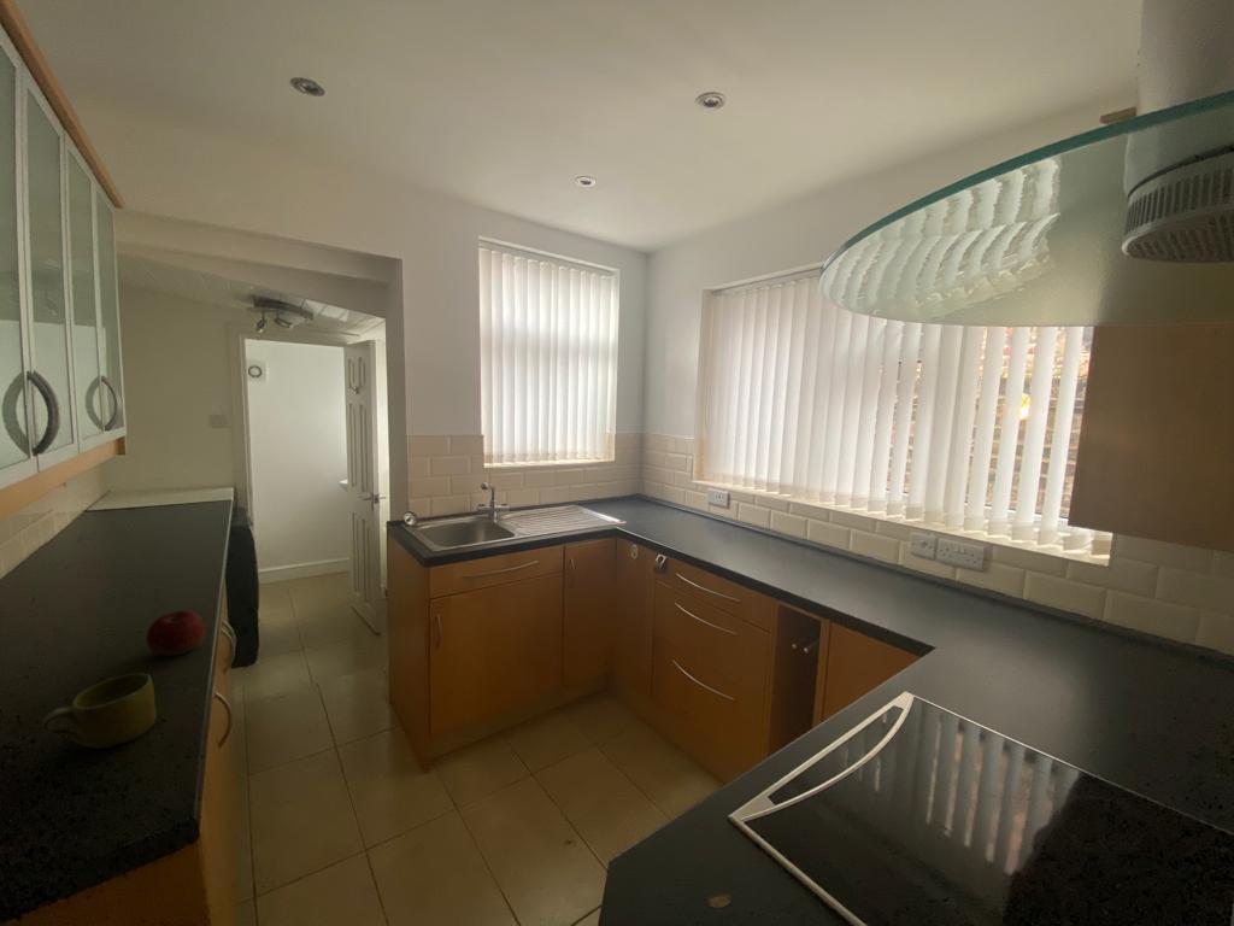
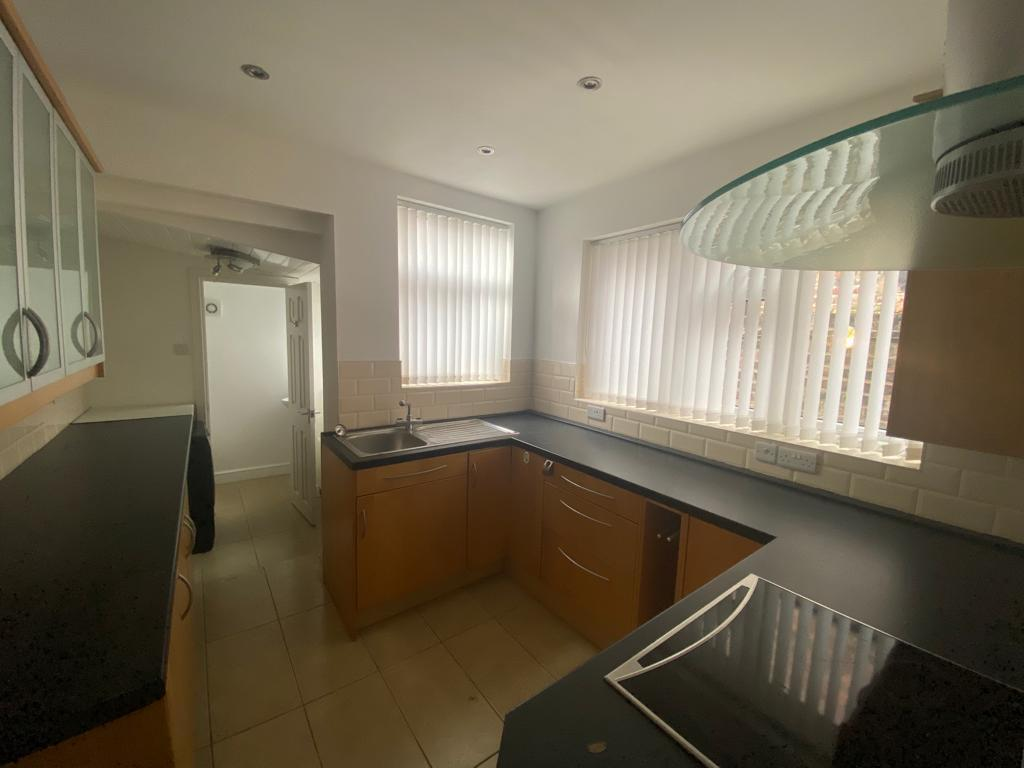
- apple (176, 632)
- mug (102, 714)
